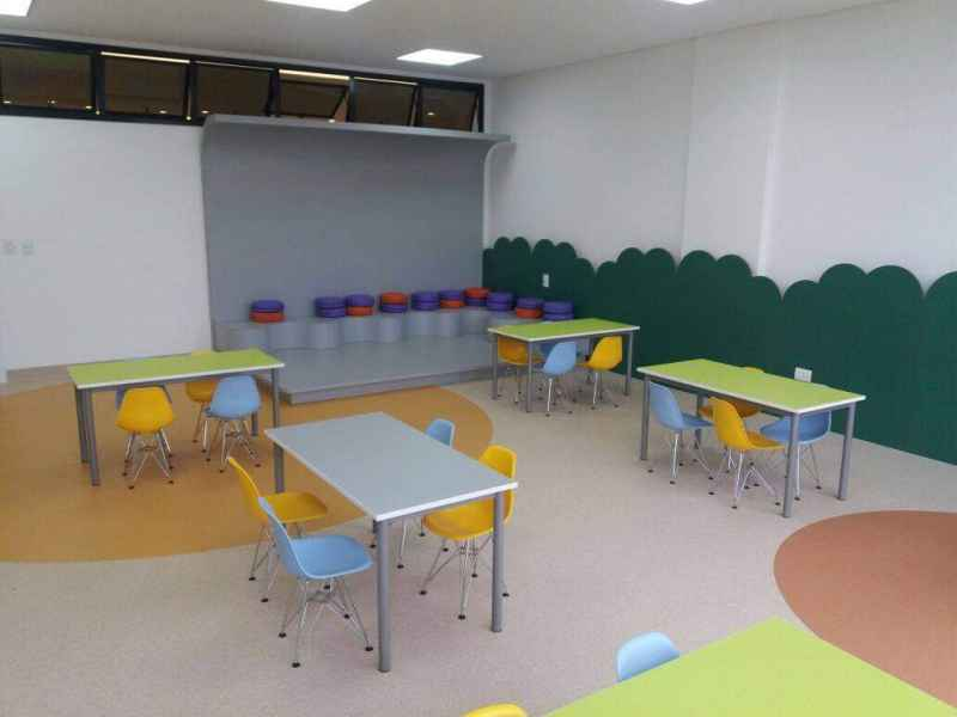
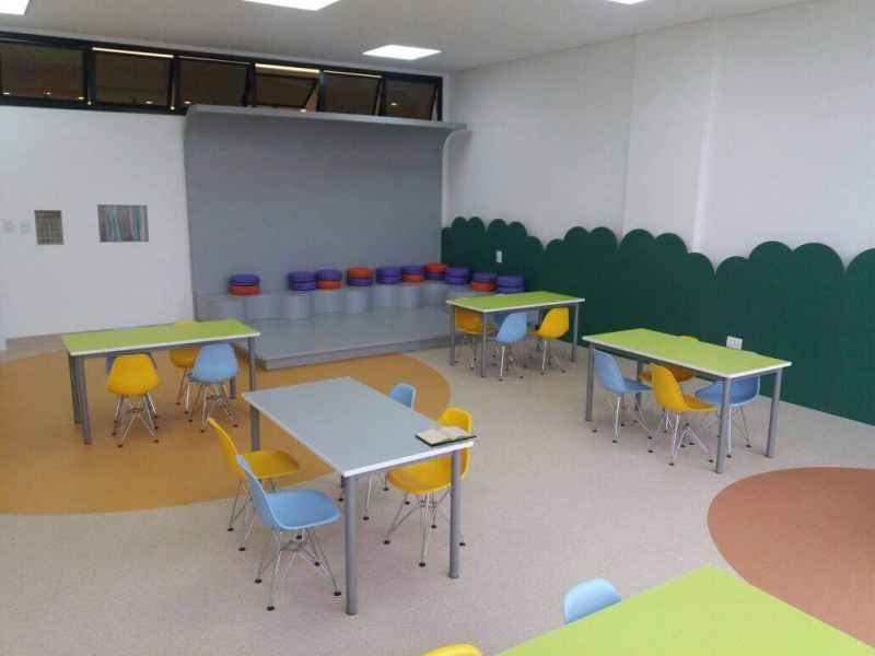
+ calendar (48, 223)
+ wall art (124, 223)
+ hardback book (445, 434)
